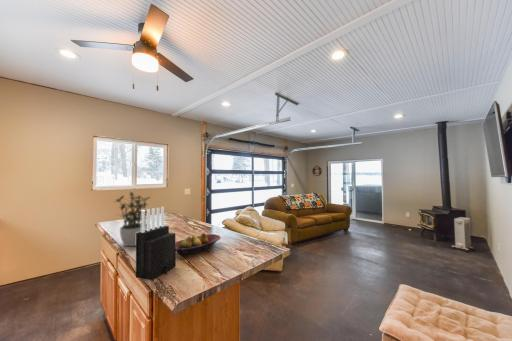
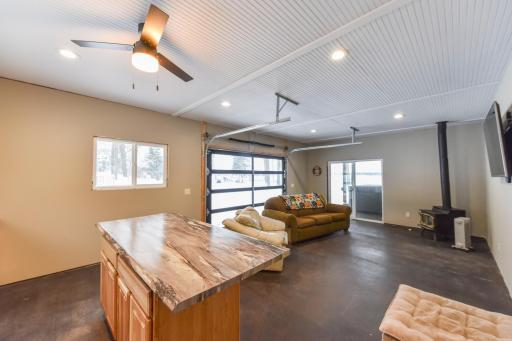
- potted plant (133, 217)
- knife block (158, 240)
- fruit bowl (196, 241)
